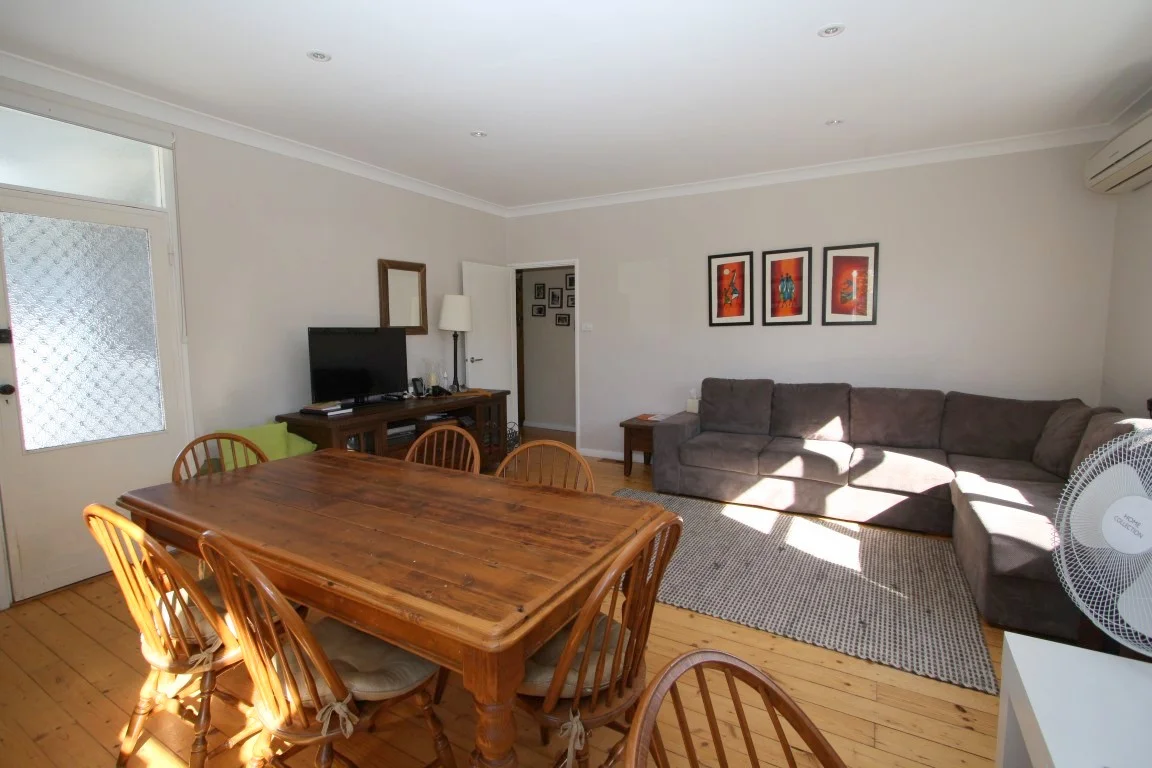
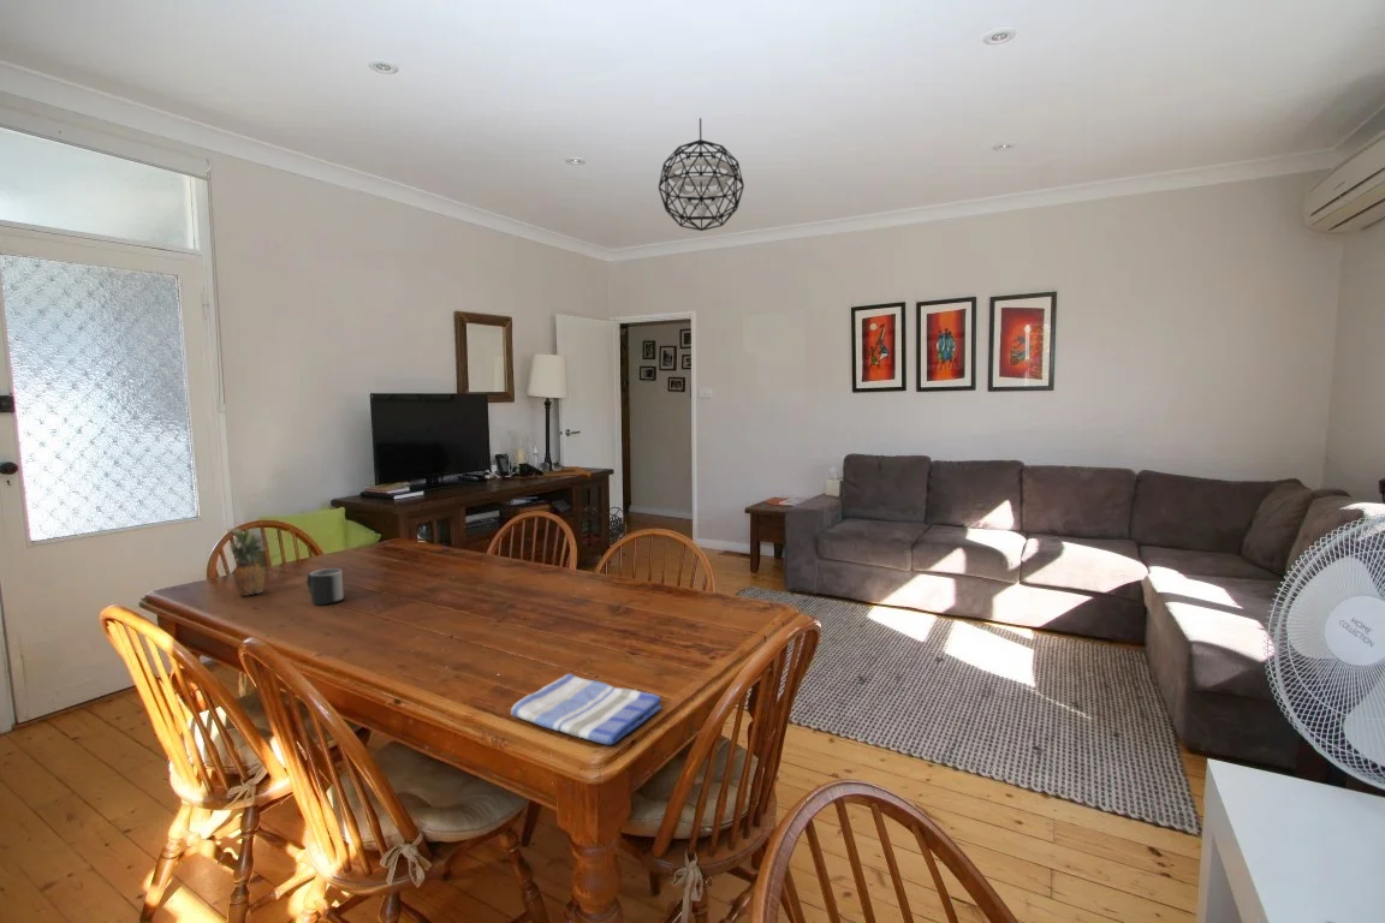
+ pendant light (701, 174)
+ mug (322, 585)
+ dish towel (587, 705)
+ fruit (250, 559)
